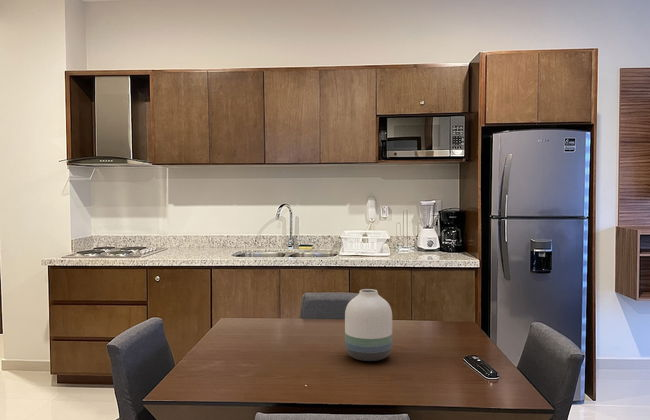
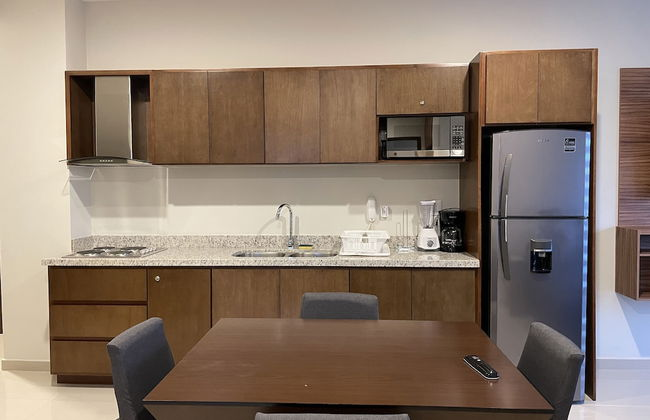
- vase (368, 323)
